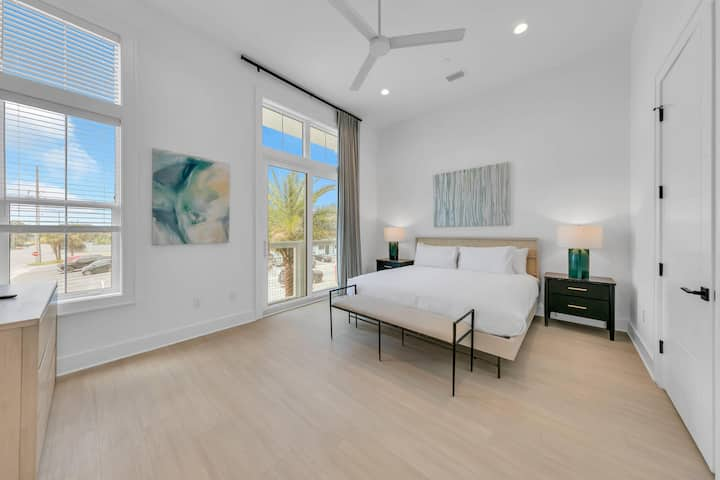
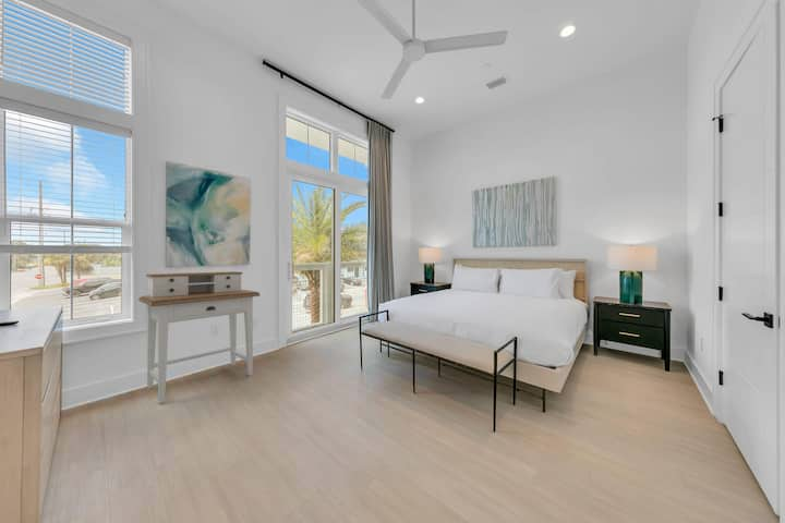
+ desk (200, 318)
